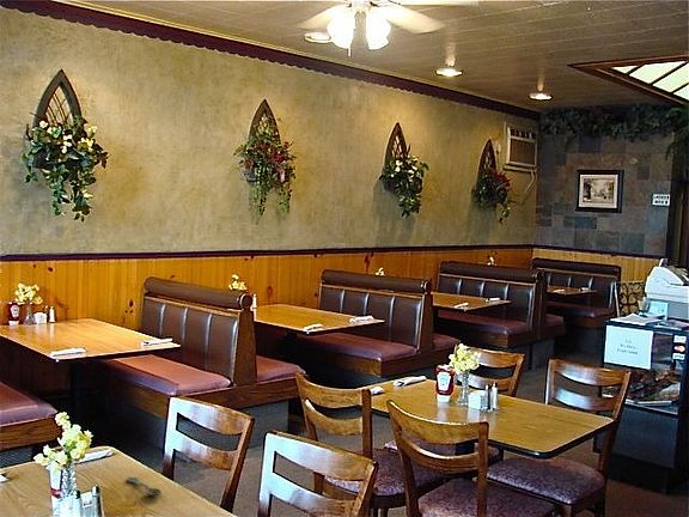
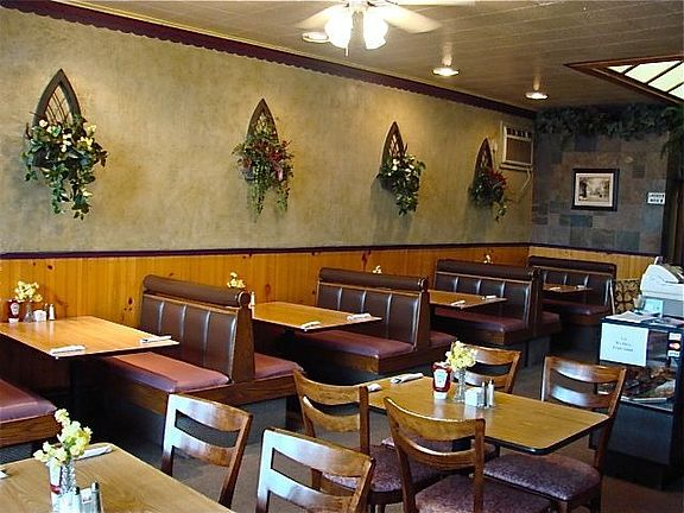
- spoon (142, 485)
